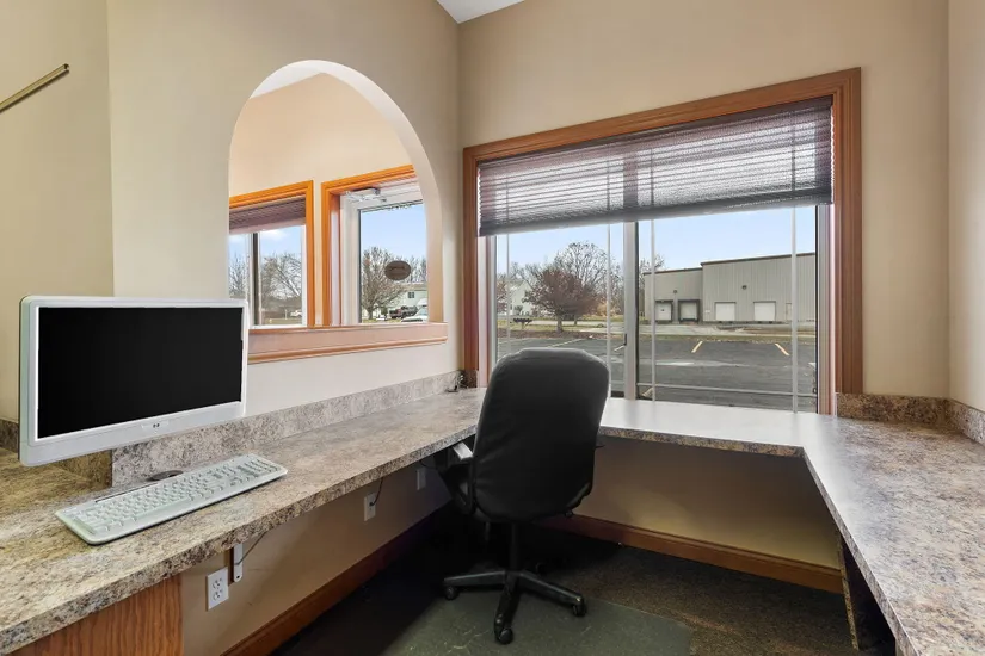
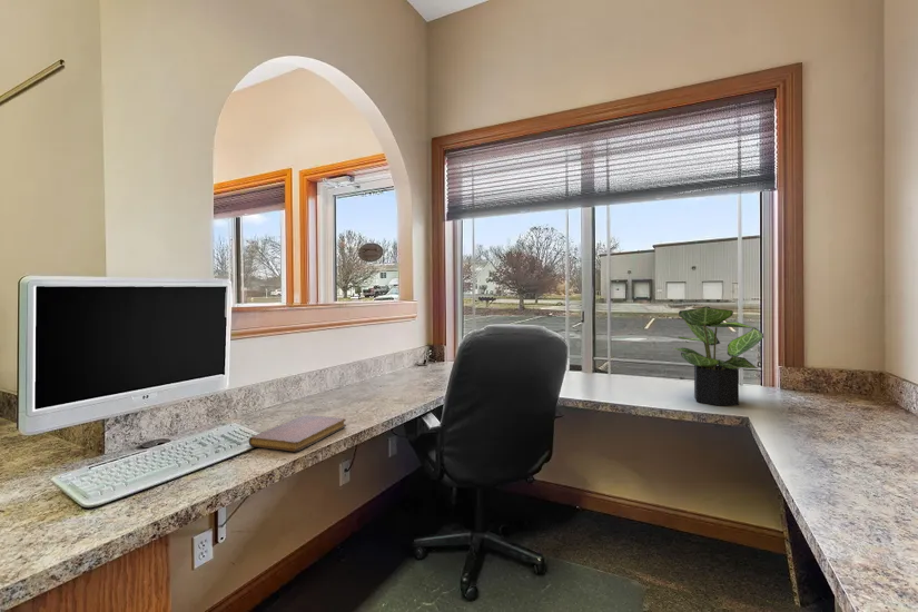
+ potted plant (707, 353)
+ notebook (300, 431)
